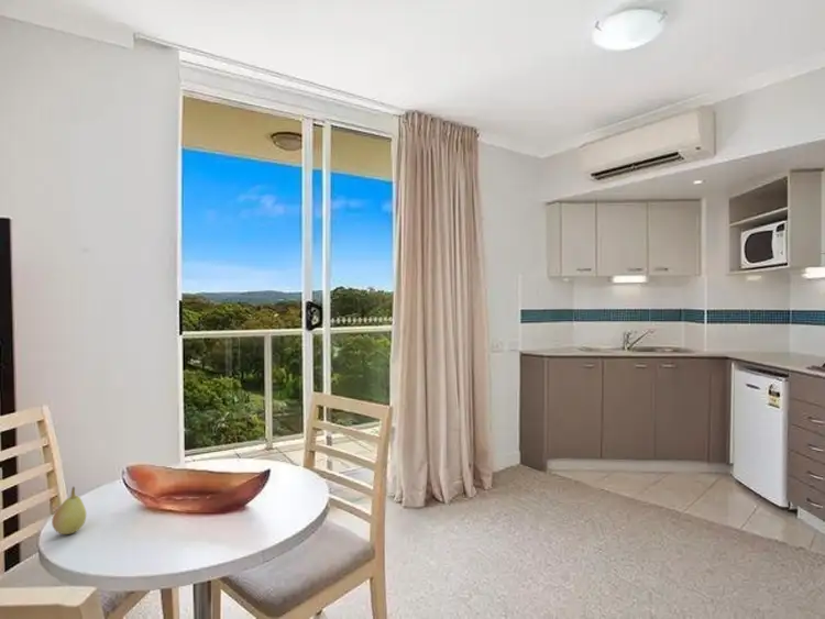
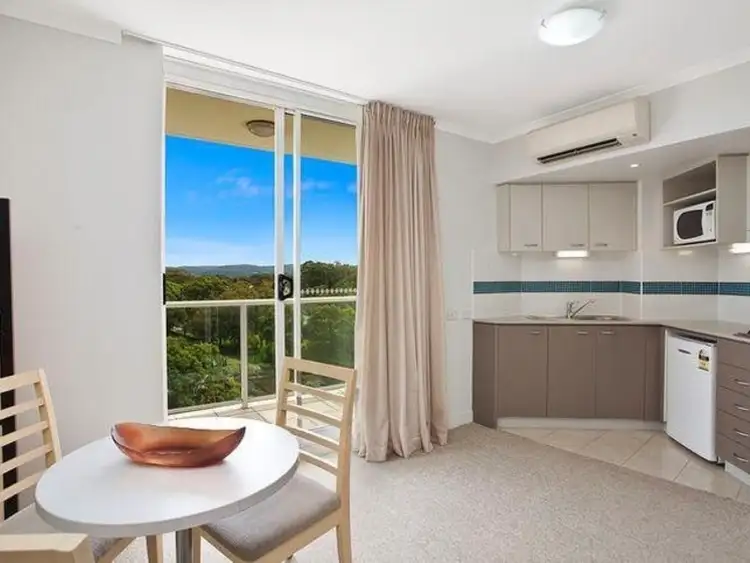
- fruit (69, 509)
